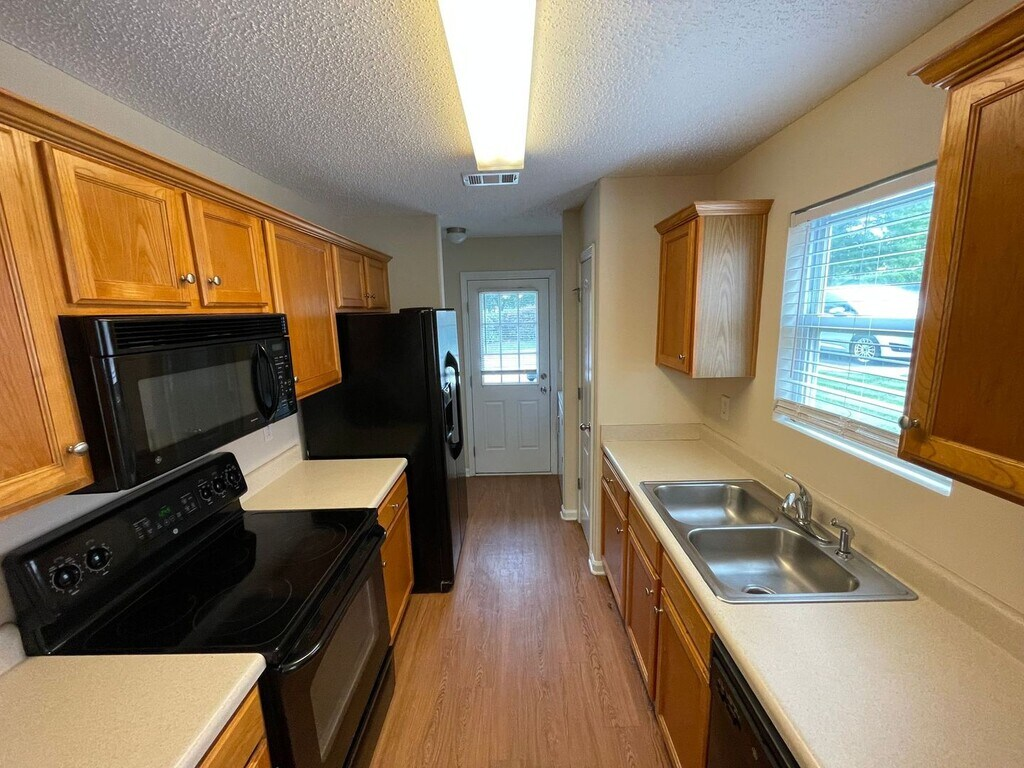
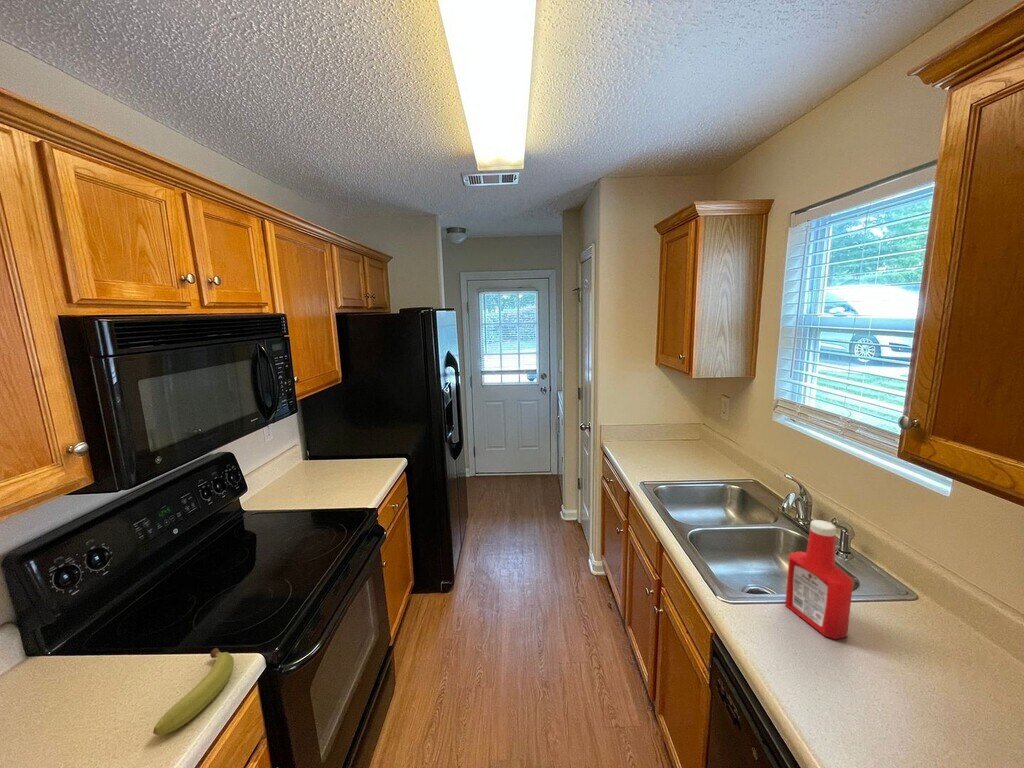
+ soap bottle (818, 572)
+ fruit (196, 686)
